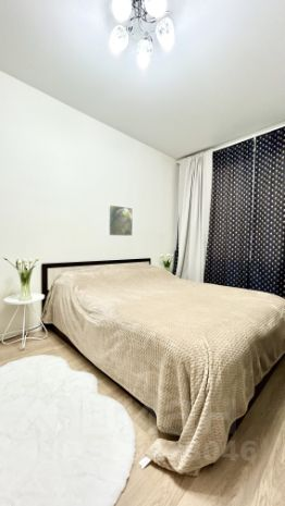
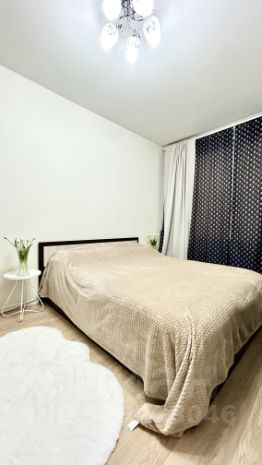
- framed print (120, 221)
